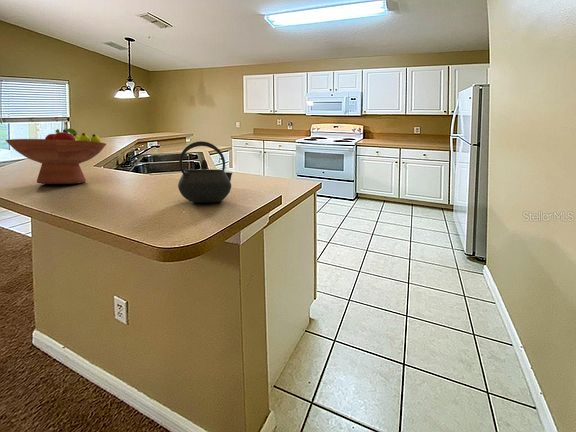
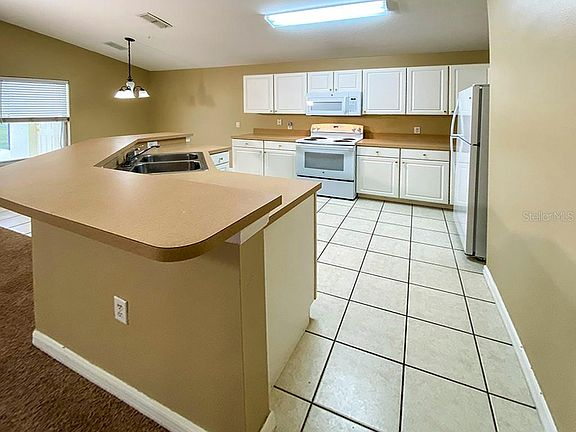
- fruit bowl (60, 155)
- kettle (207, 171)
